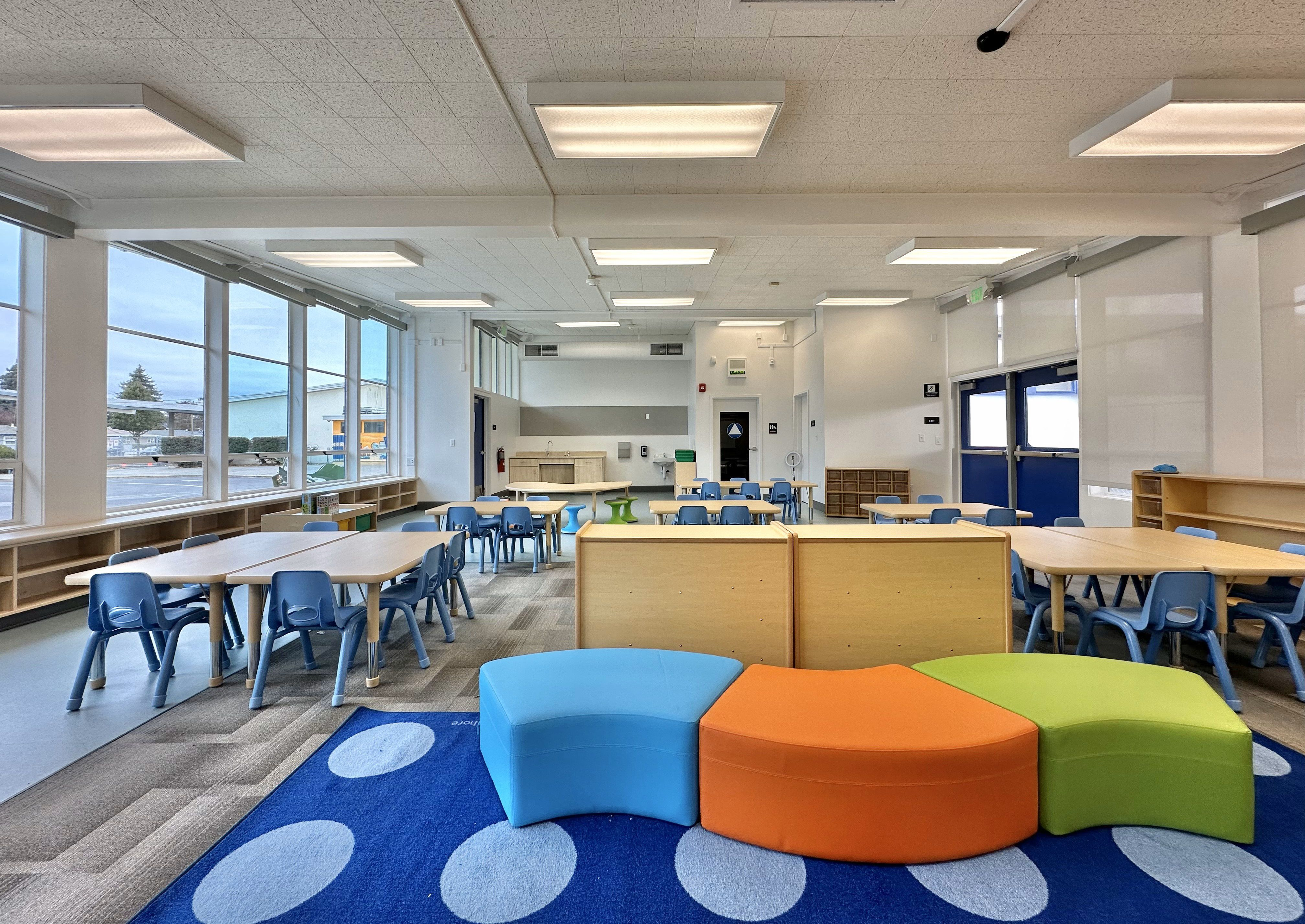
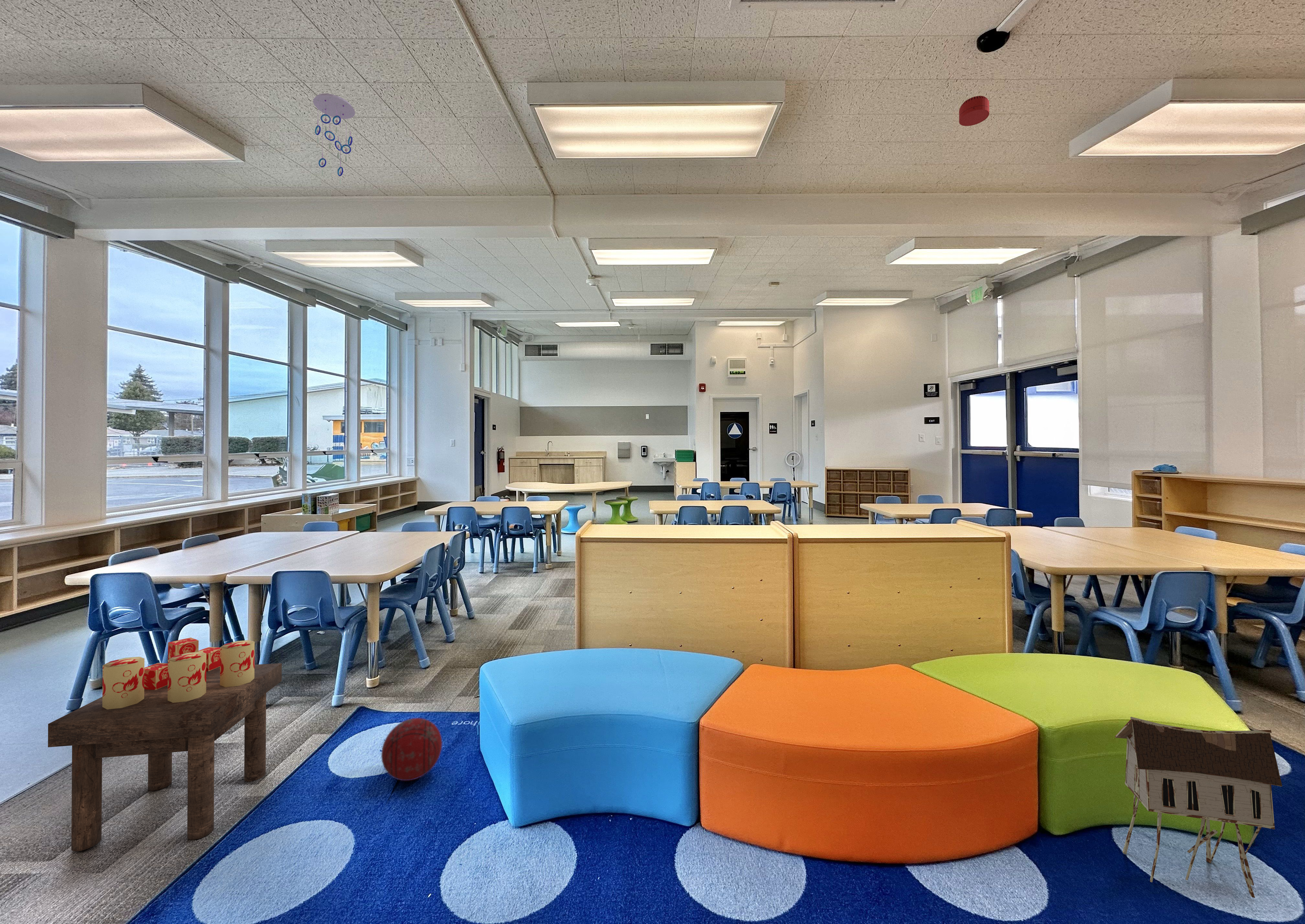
+ dice (195, 666)
+ ball (412, 748)
+ toy house (1190, 793)
+ smoke detector (974, 110)
+ stool (180, 748)
+ ceiling mobile (335, 142)
